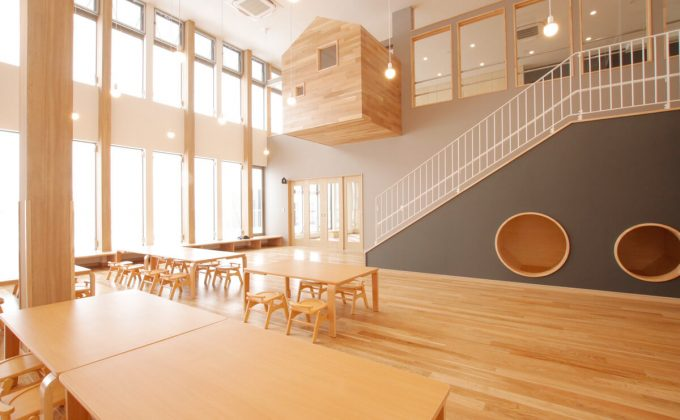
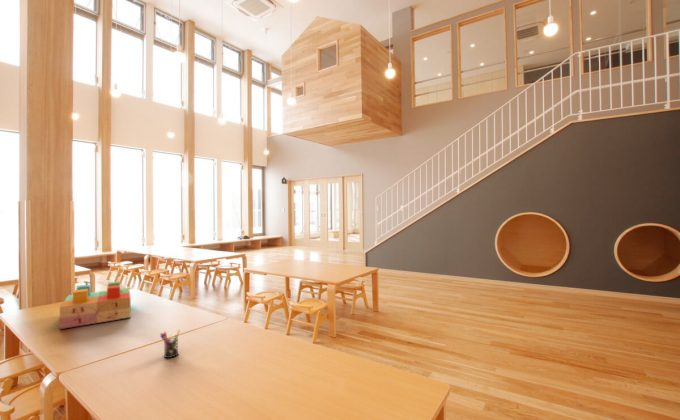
+ toy blocks (98, 301)
+ pen holder (171, 342)
